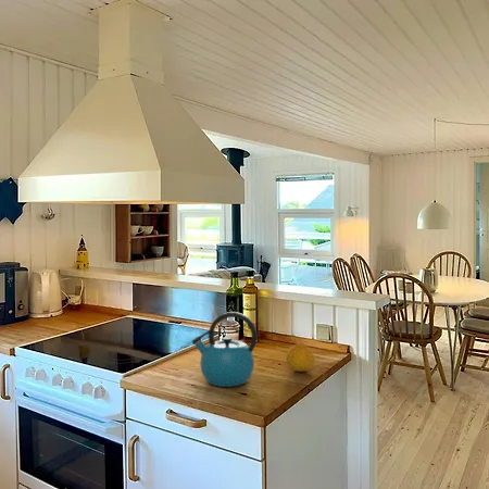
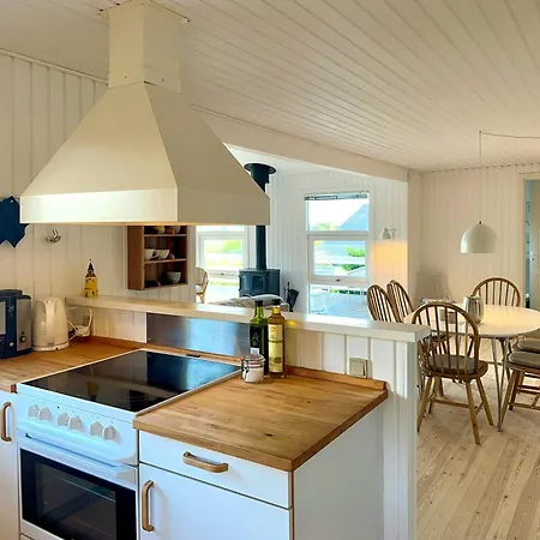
- kettle (224, 347)
- fruit (300, 356)
